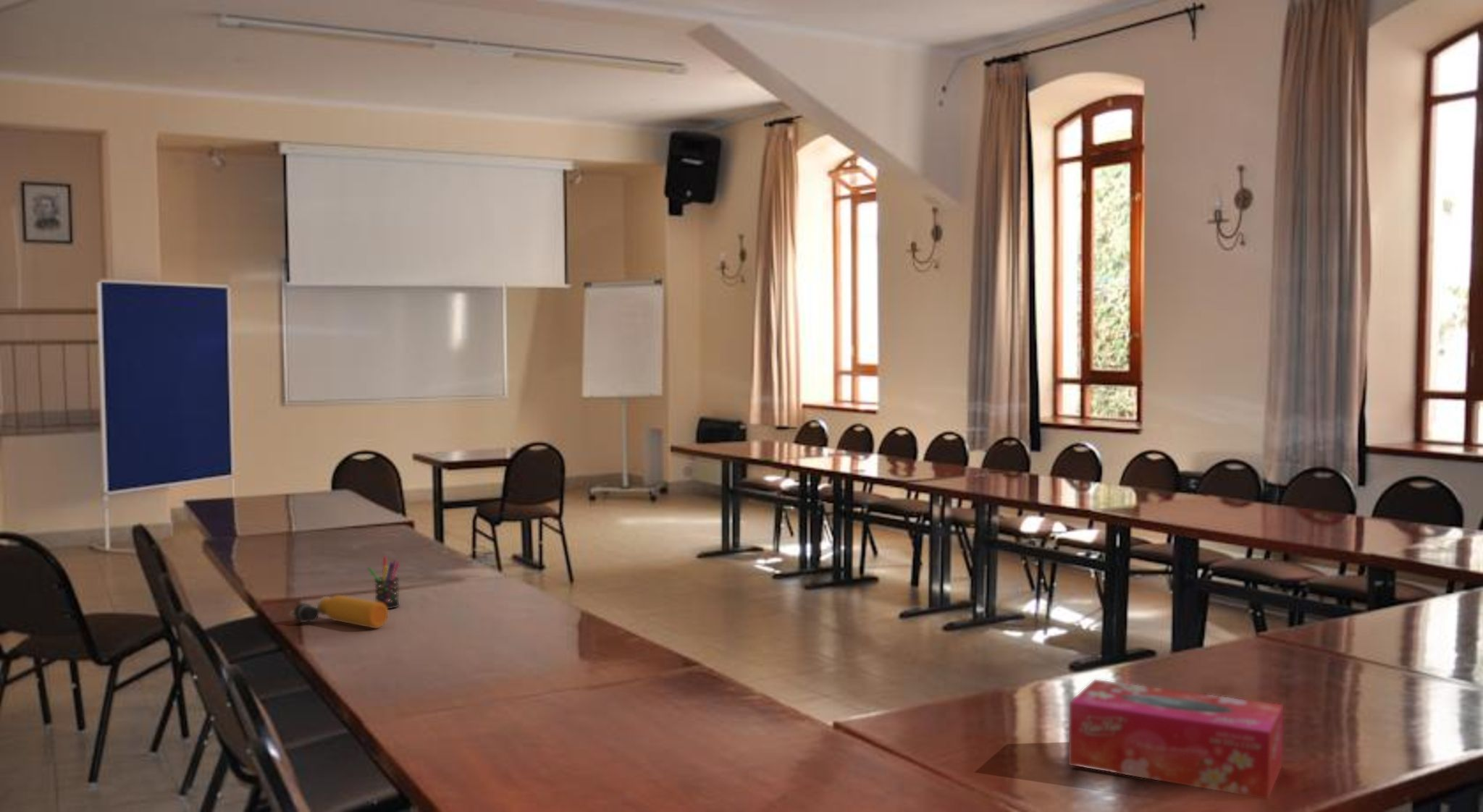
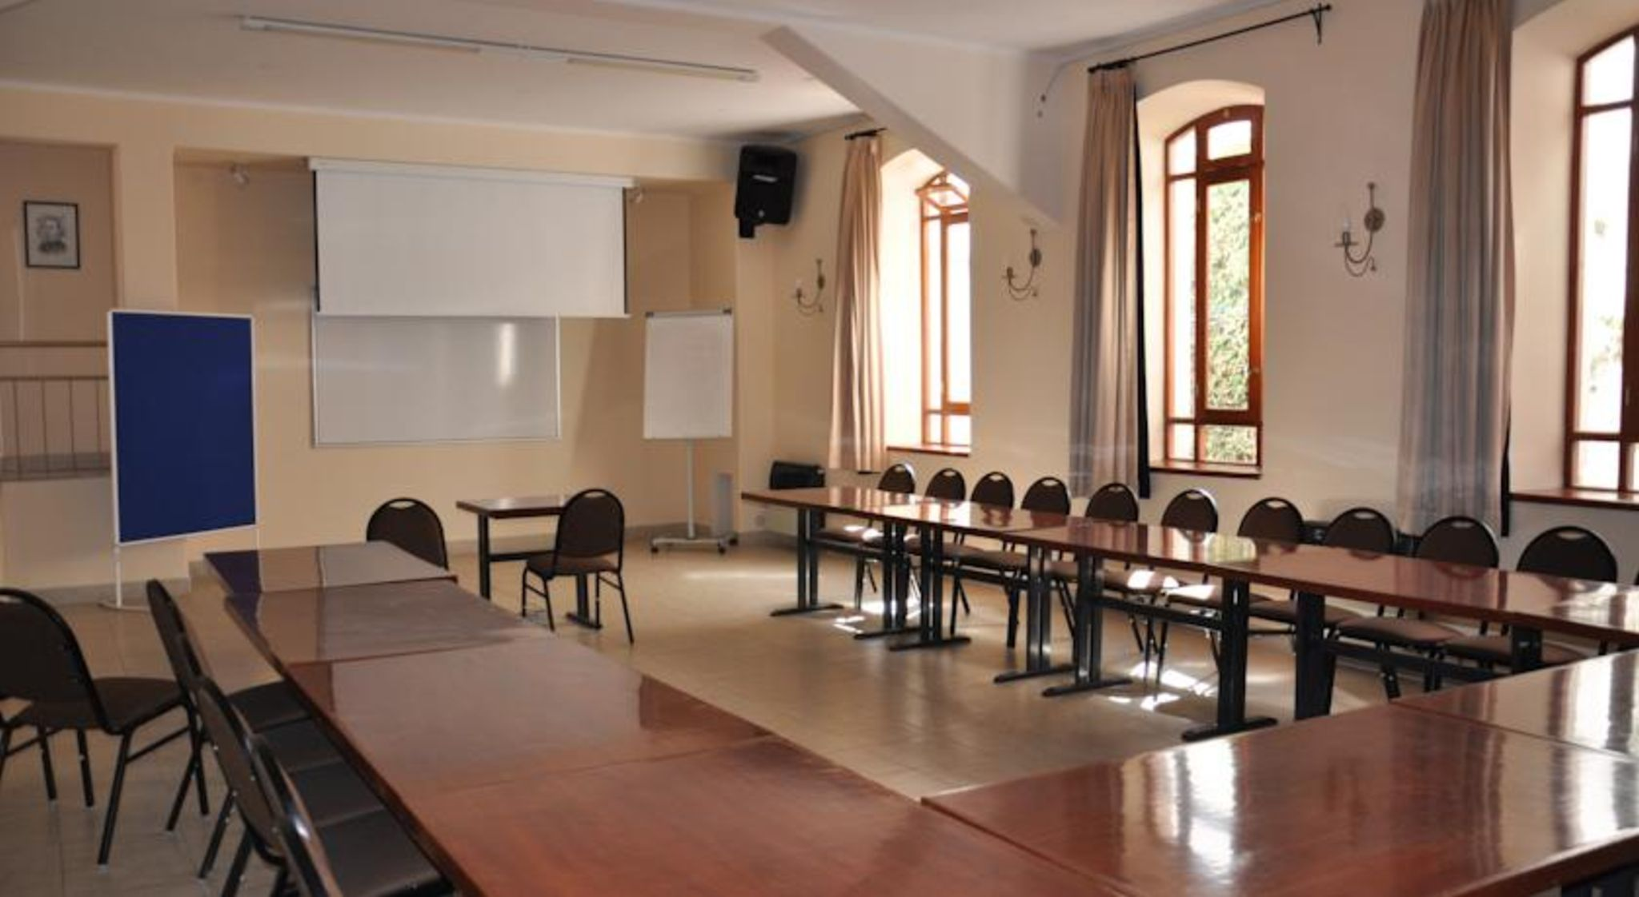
- water bottle (337, 611)
- tissue box (1175, 735)
- pen holder (383, 582)
